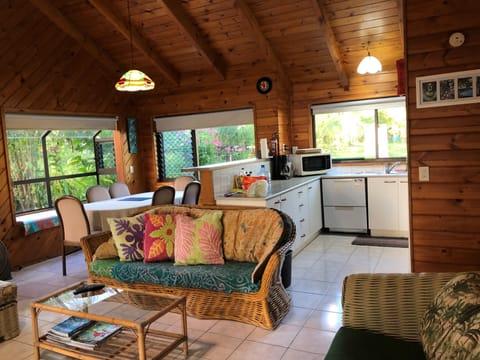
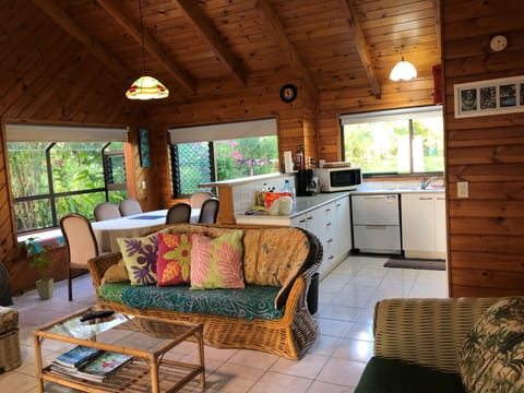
+ house plant (38, 267)
